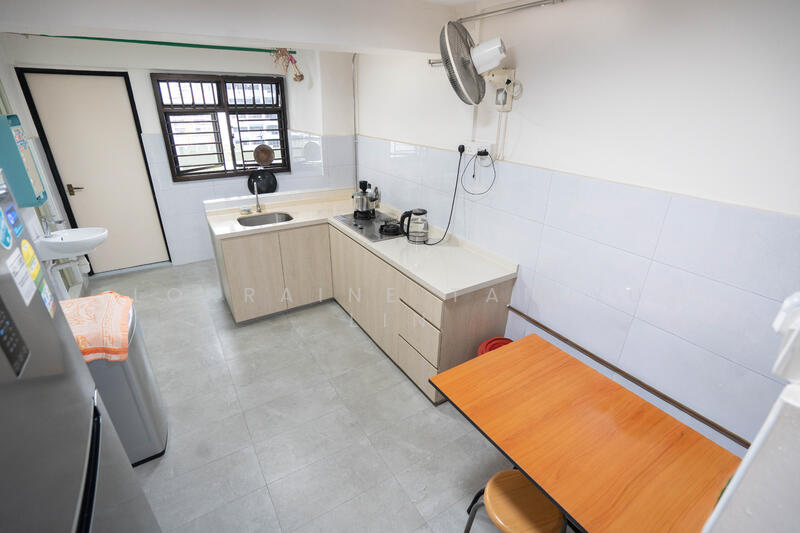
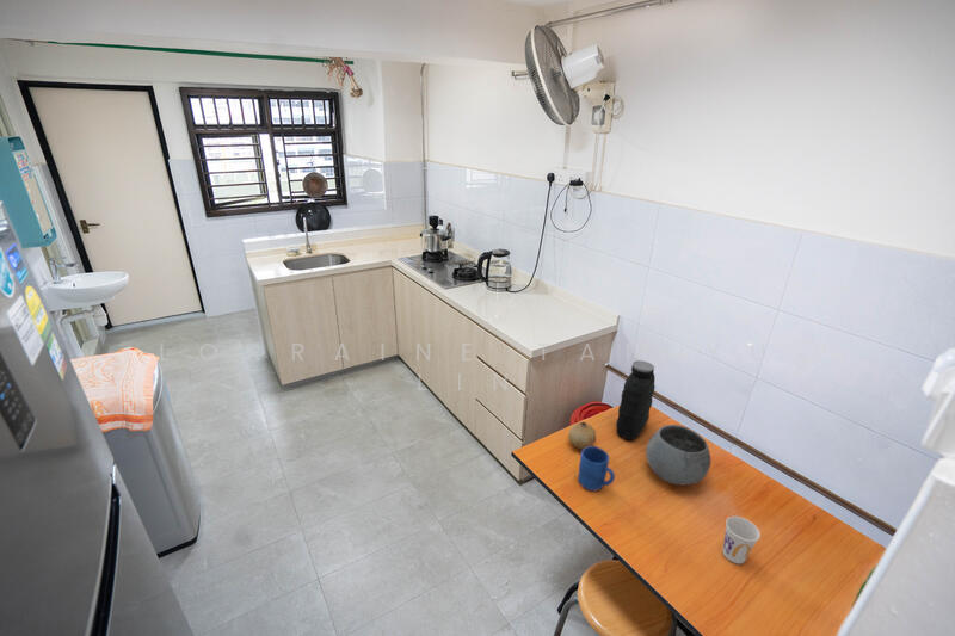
+ water jug (636, 397)
+ cup (738, 541)
+ bowl (677, 456)
+ fruit (581, 433)
+ mug (597, 471)
